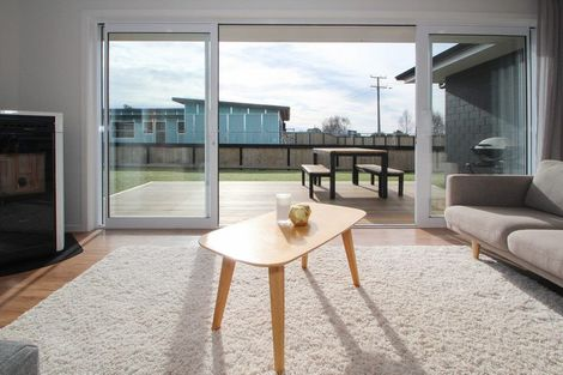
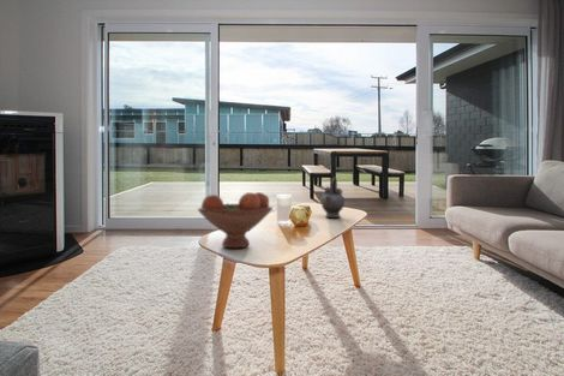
+ teapot (331, 197)
+ fruit bowl (235, 219)
